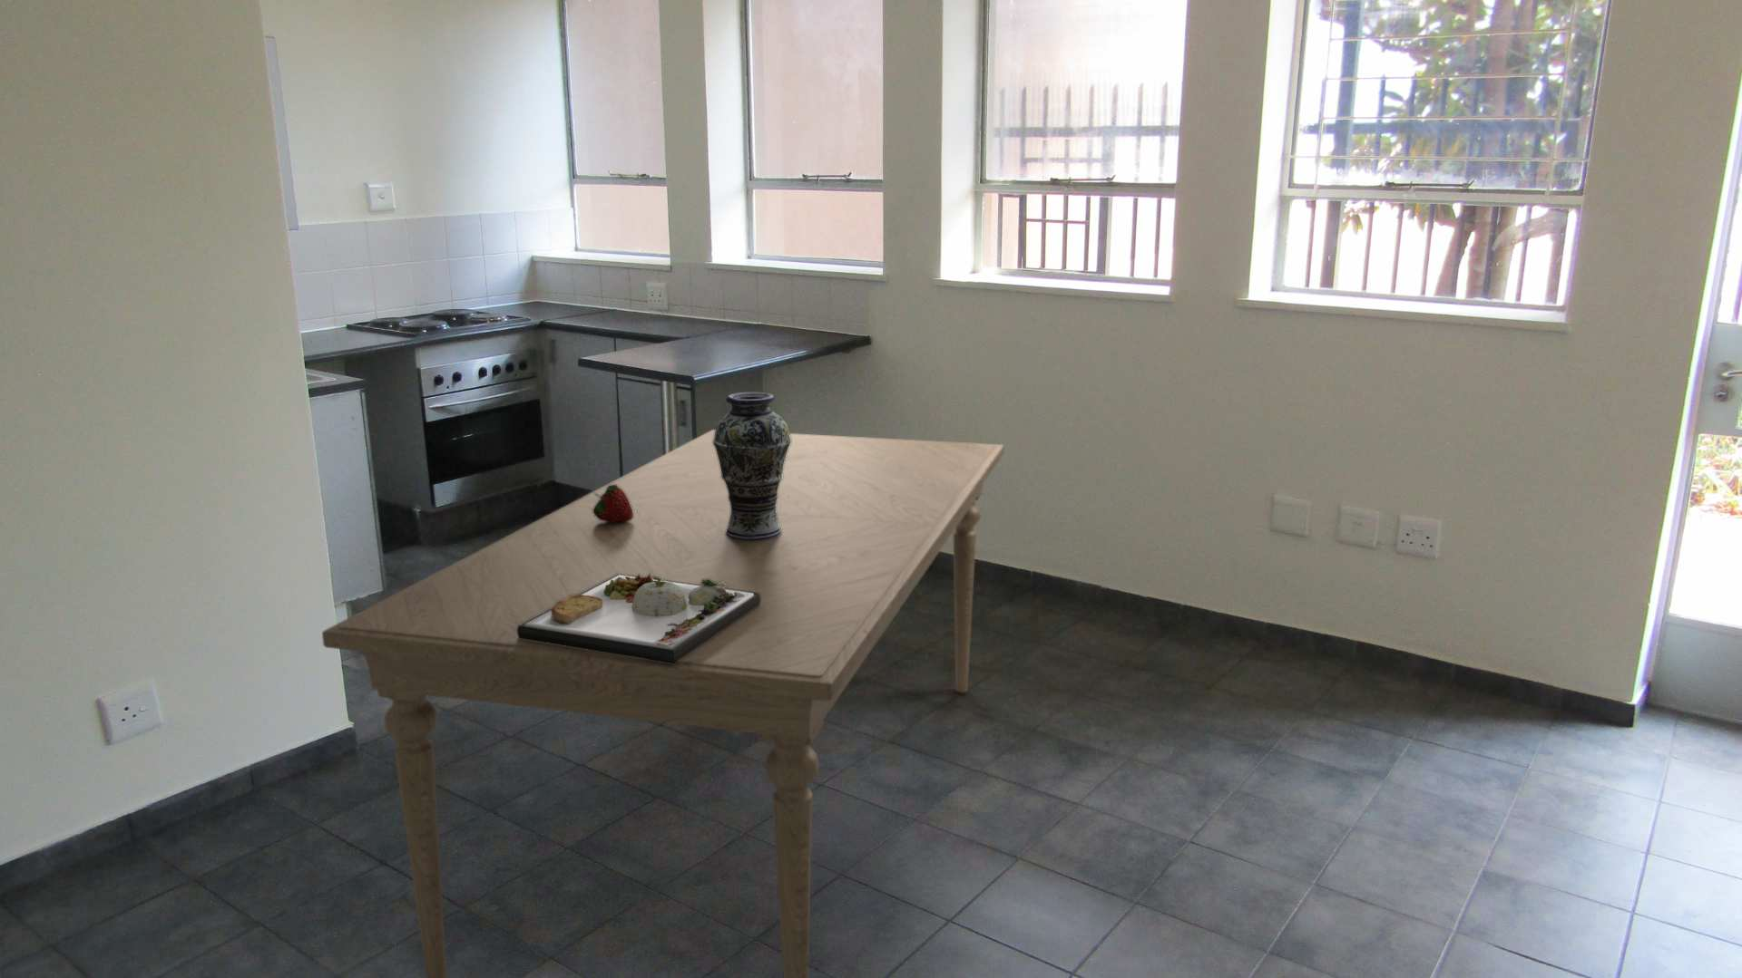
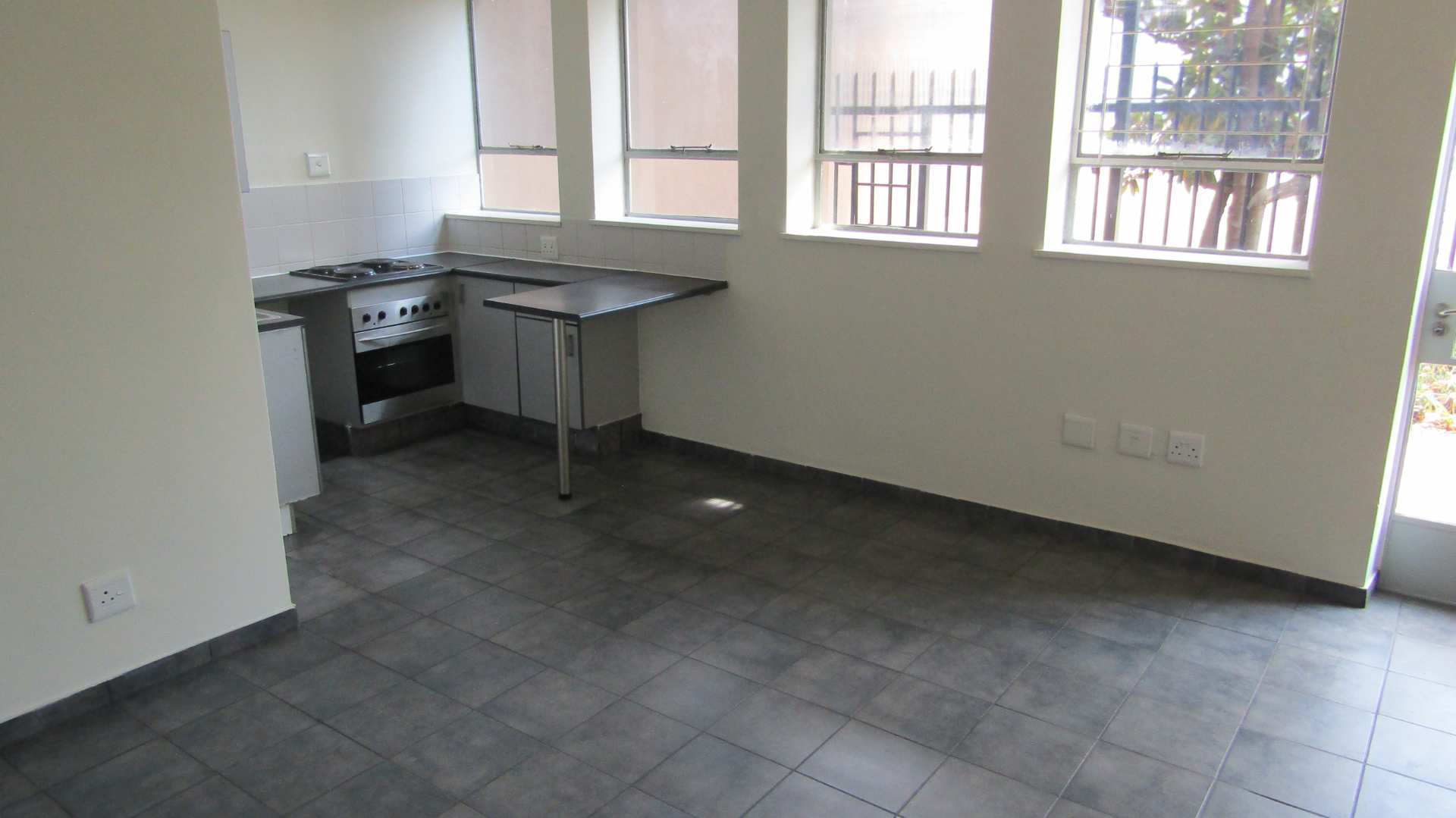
- dining table (755, 665)
- dinner plate (642, 601)
- vase (753, 464)
- fruit (609, 503)
